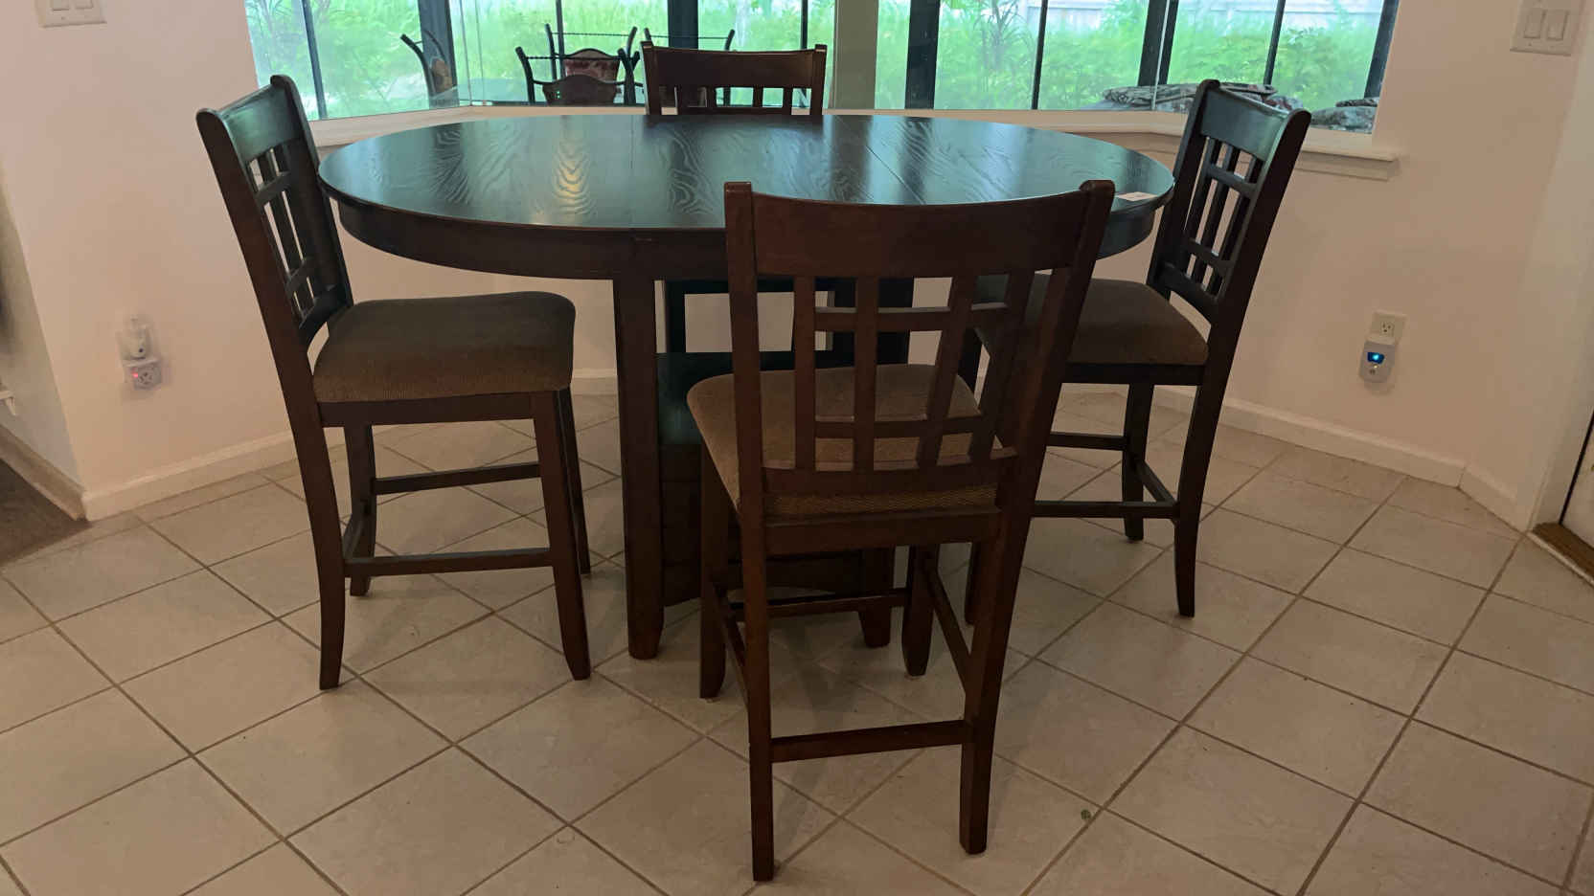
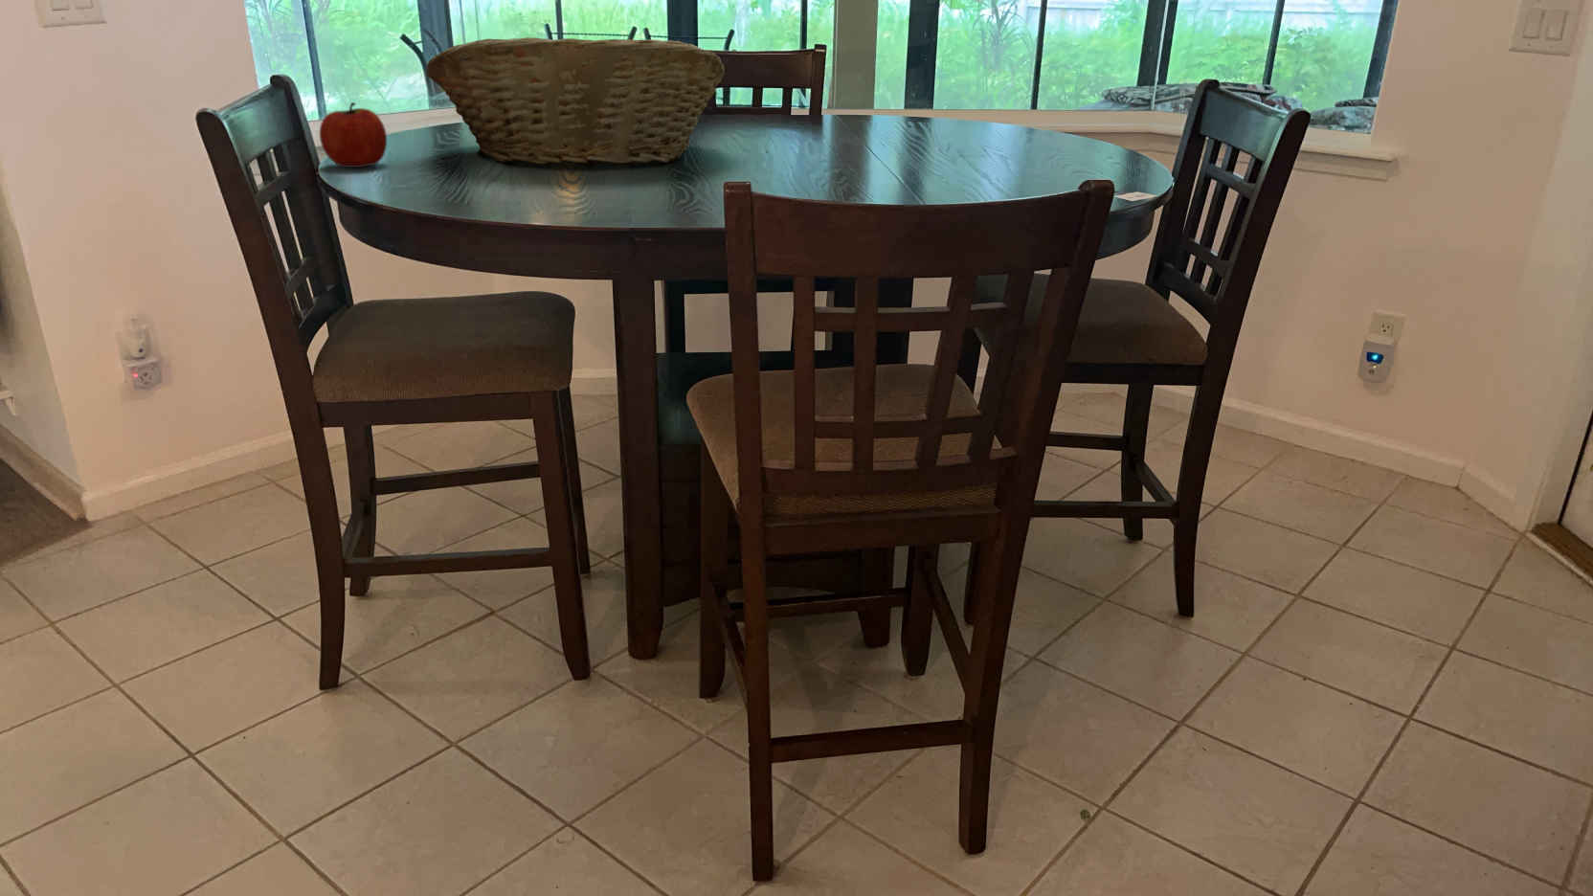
+ fruit basket (579, 95)
+ apple (353, 133)
